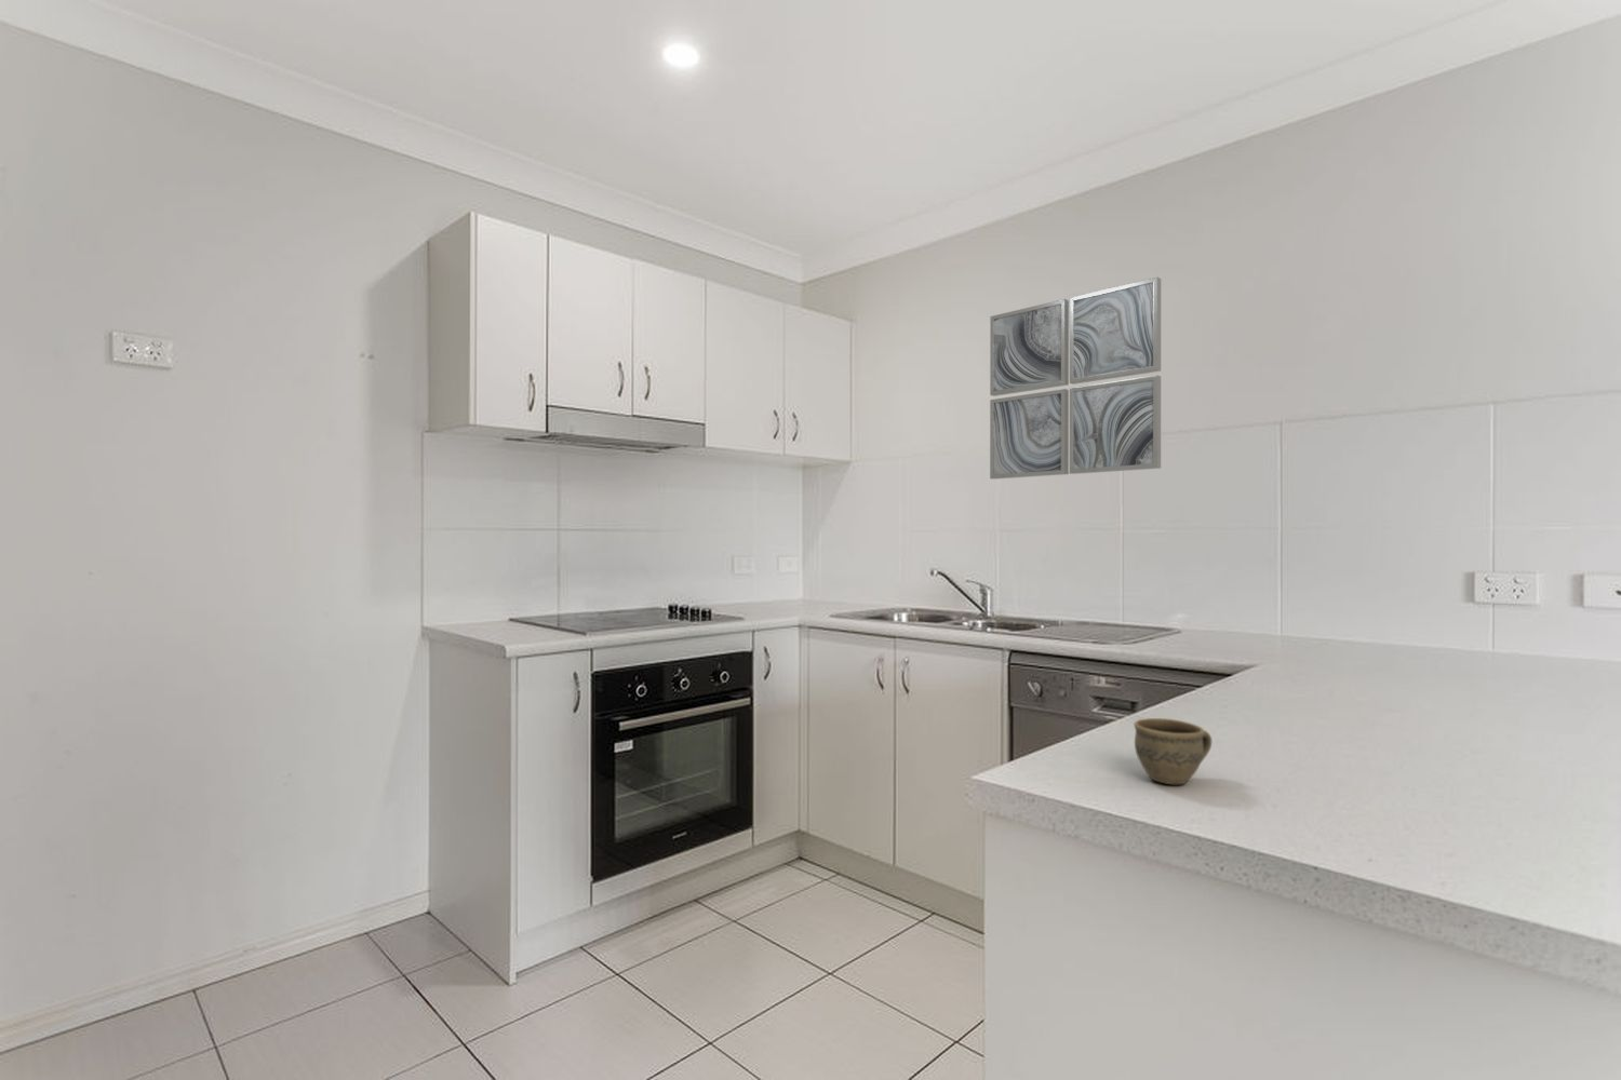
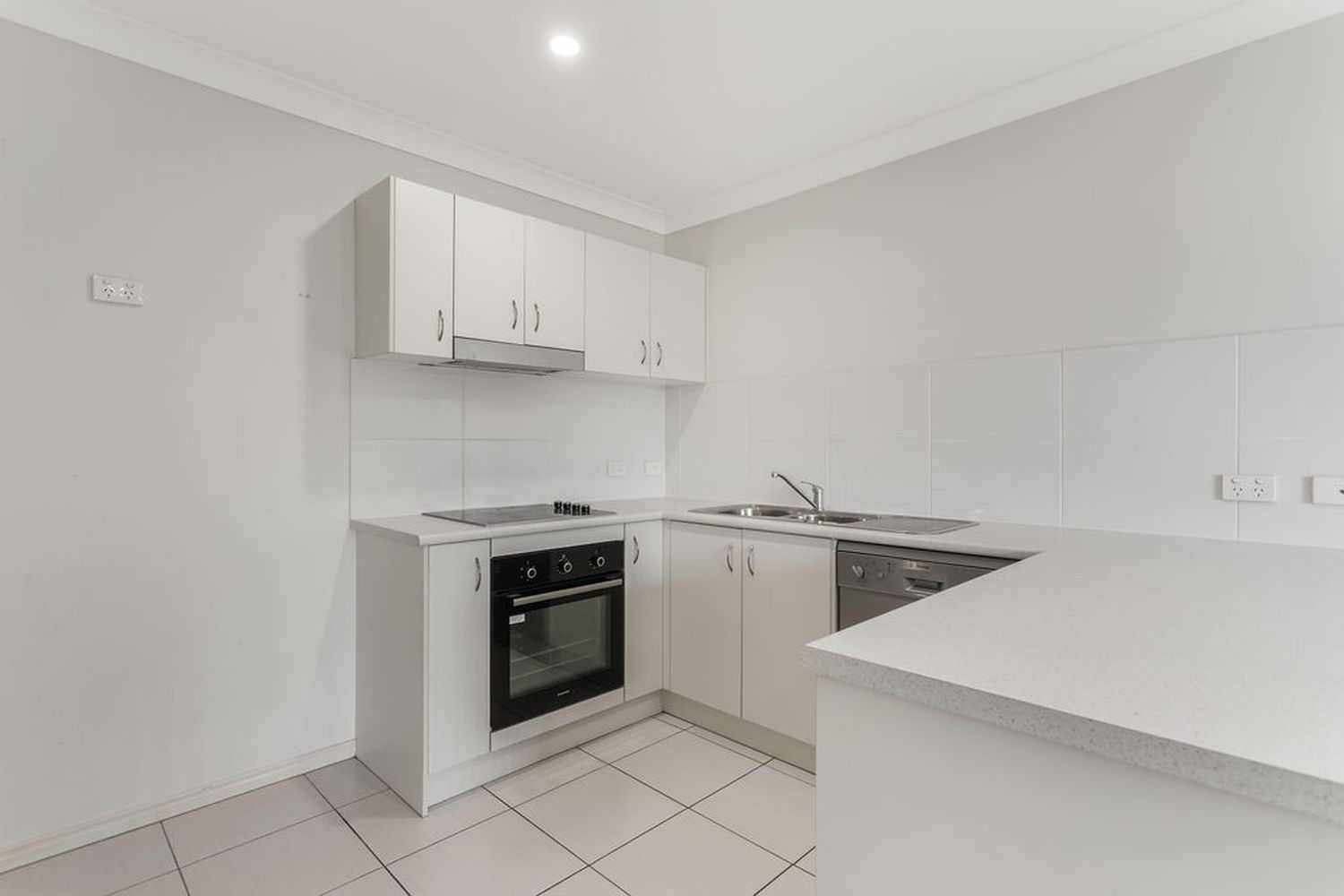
- cup (1178, 752)
- wall art (1067, 385)
